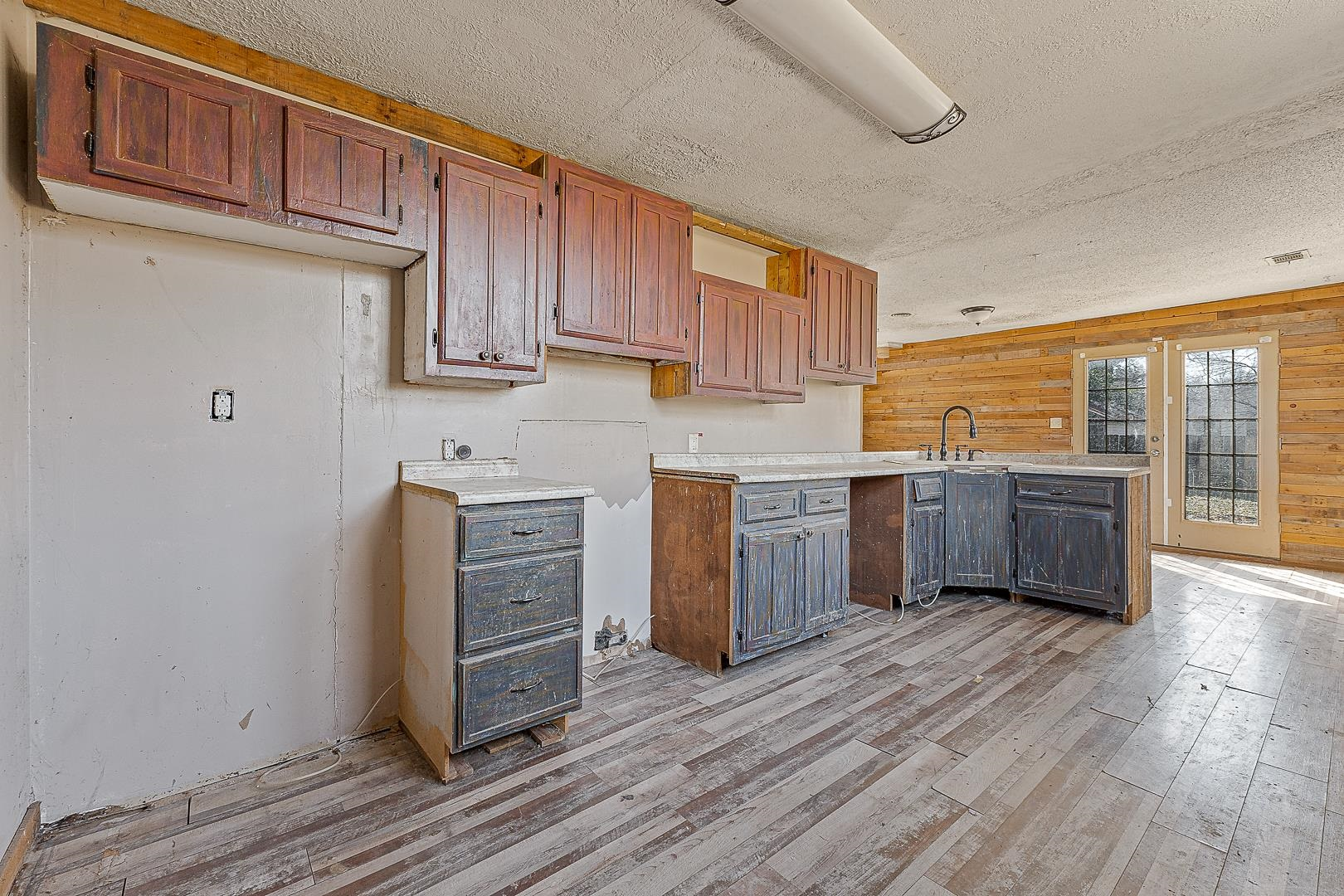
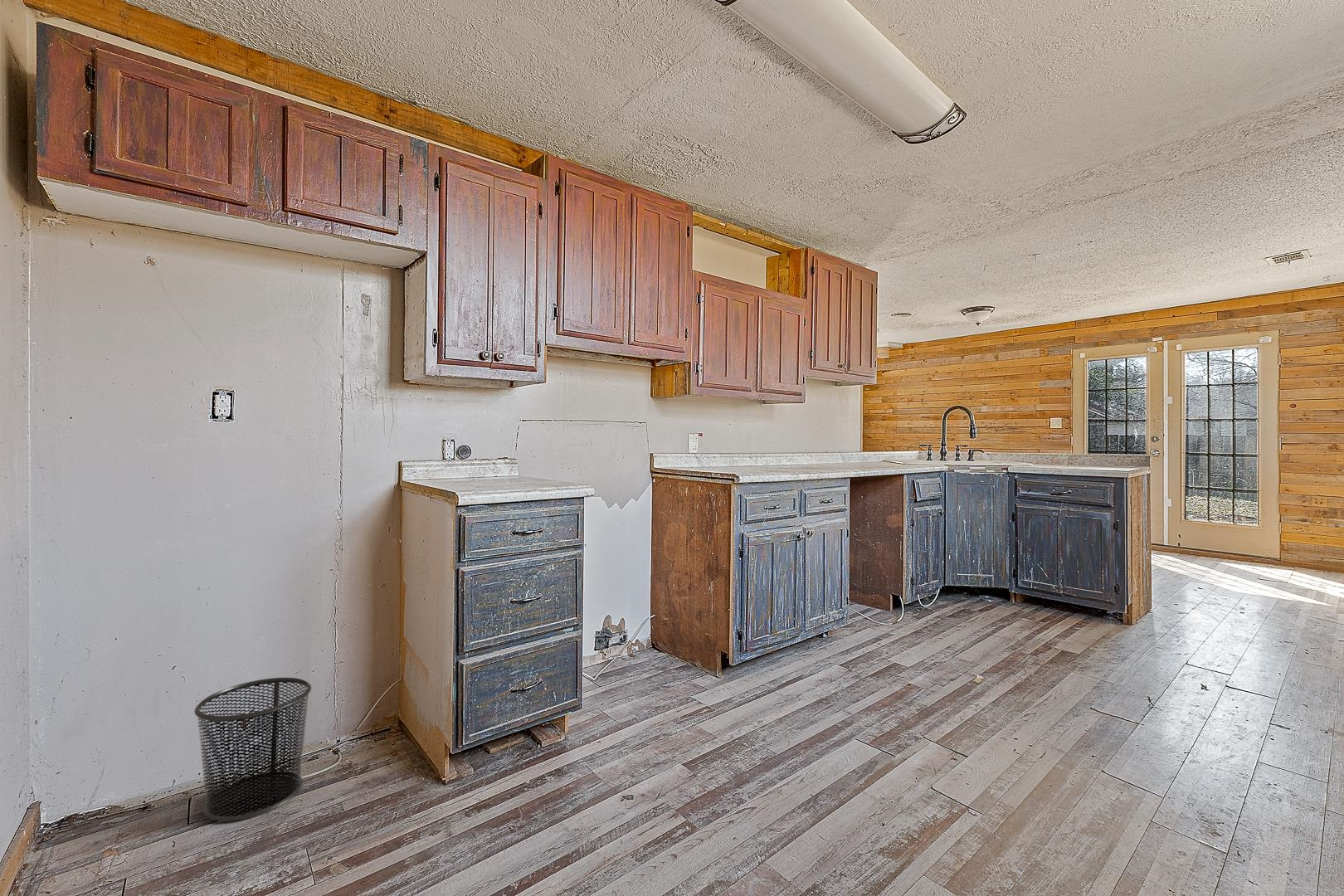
+ waste bin (255, 746)
